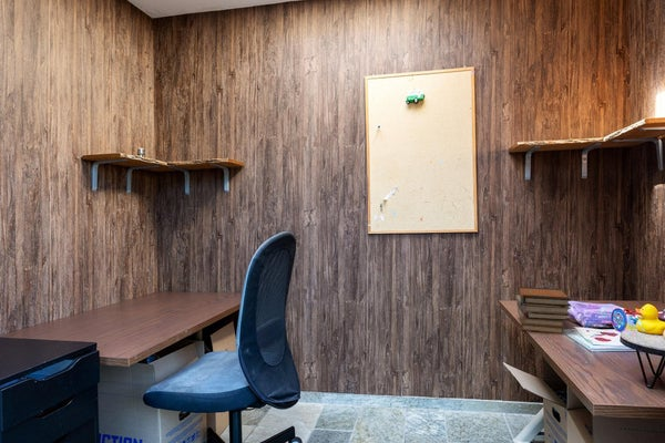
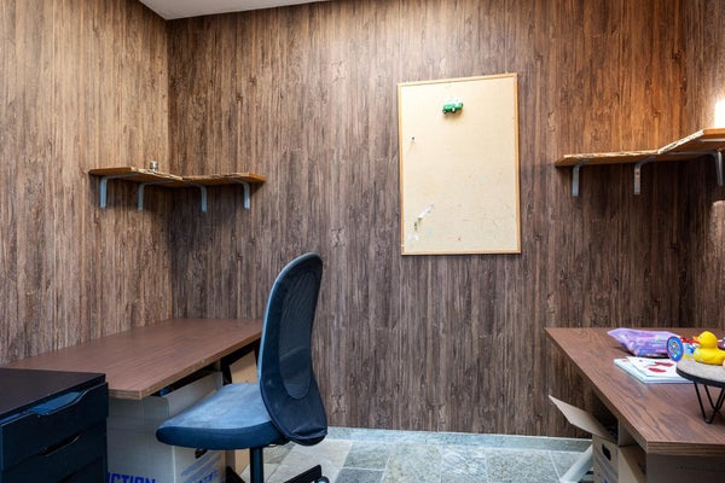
- book stack (541, 308)
